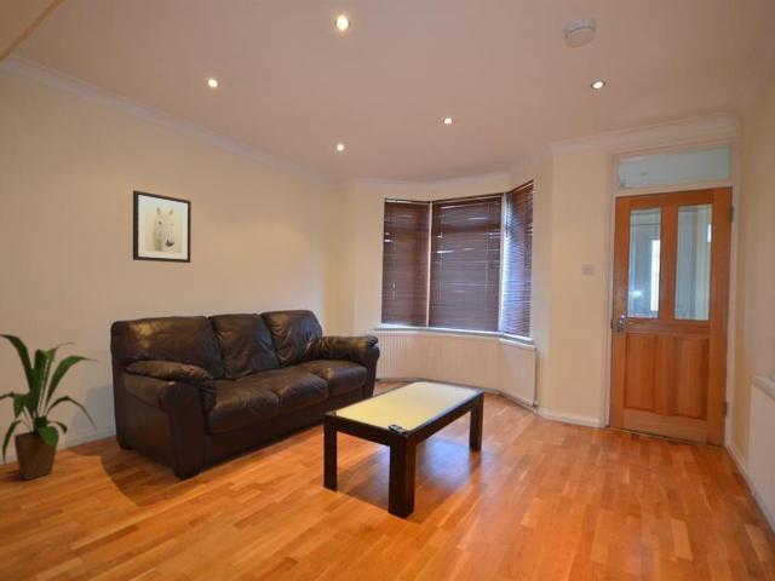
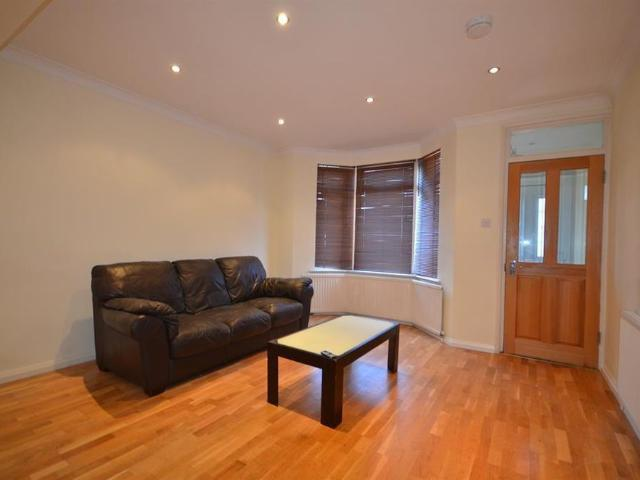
- house plant (50, 398)
- wall art (162, 229)
